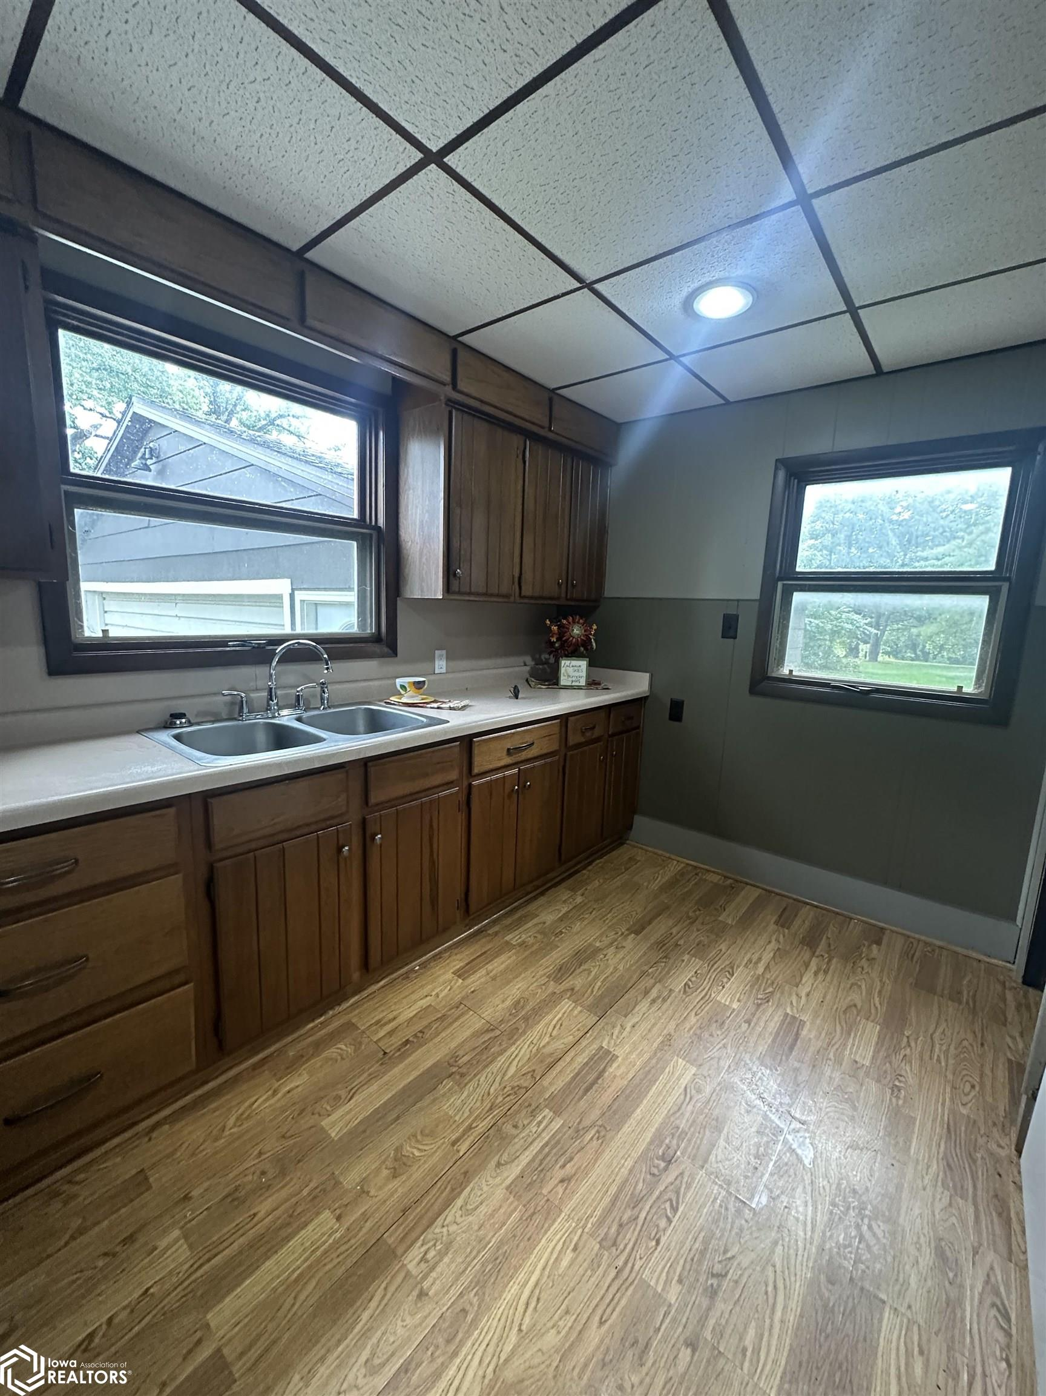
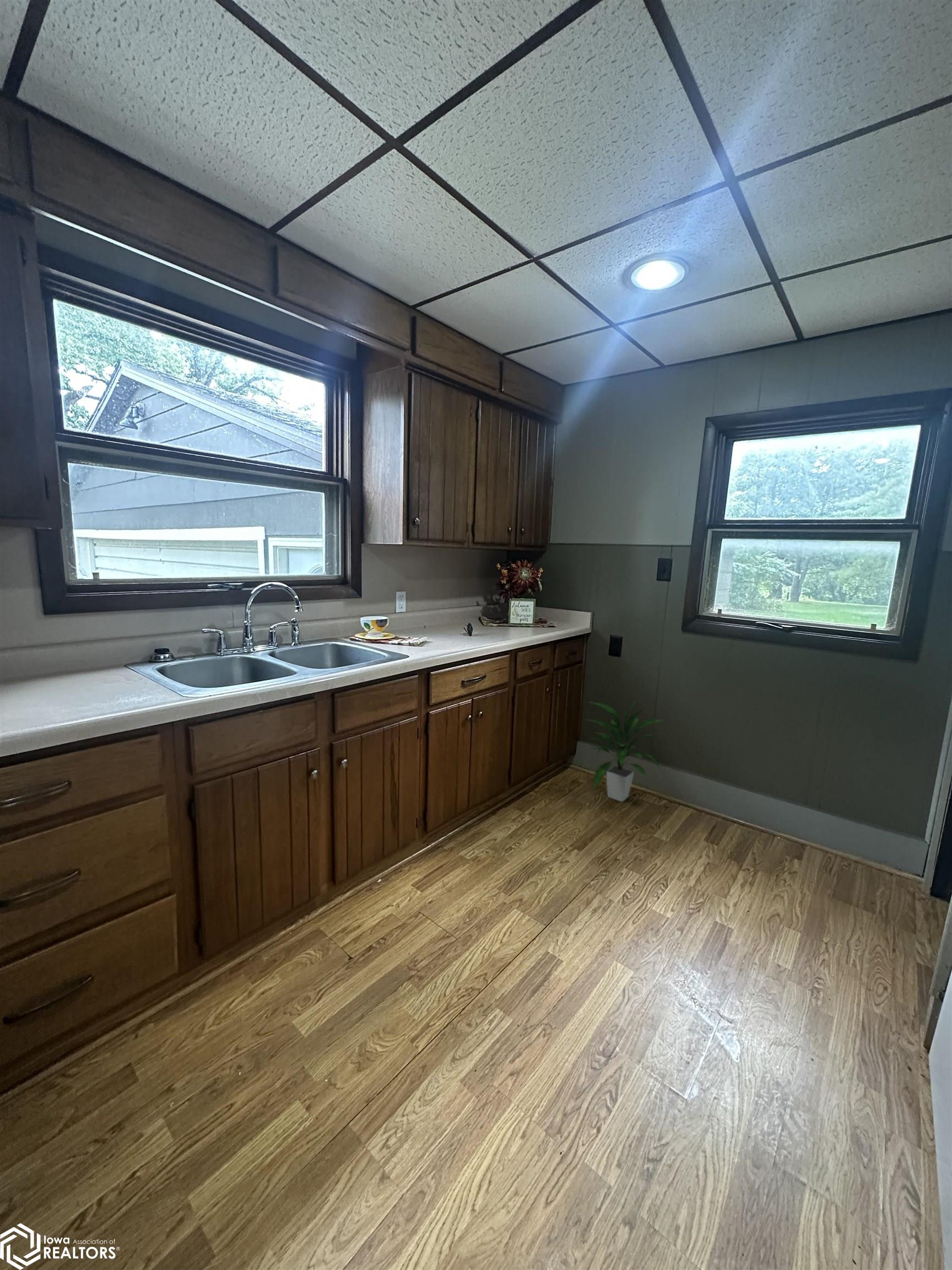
+ indoor plant (619, 749)
